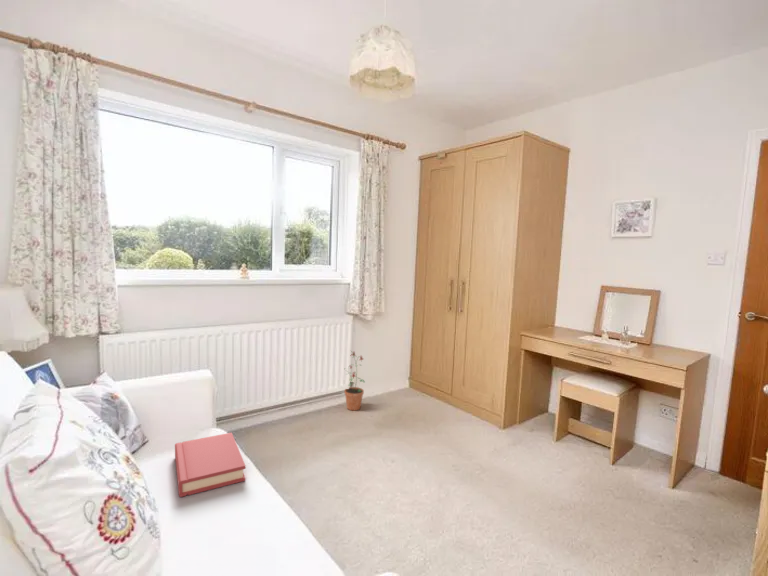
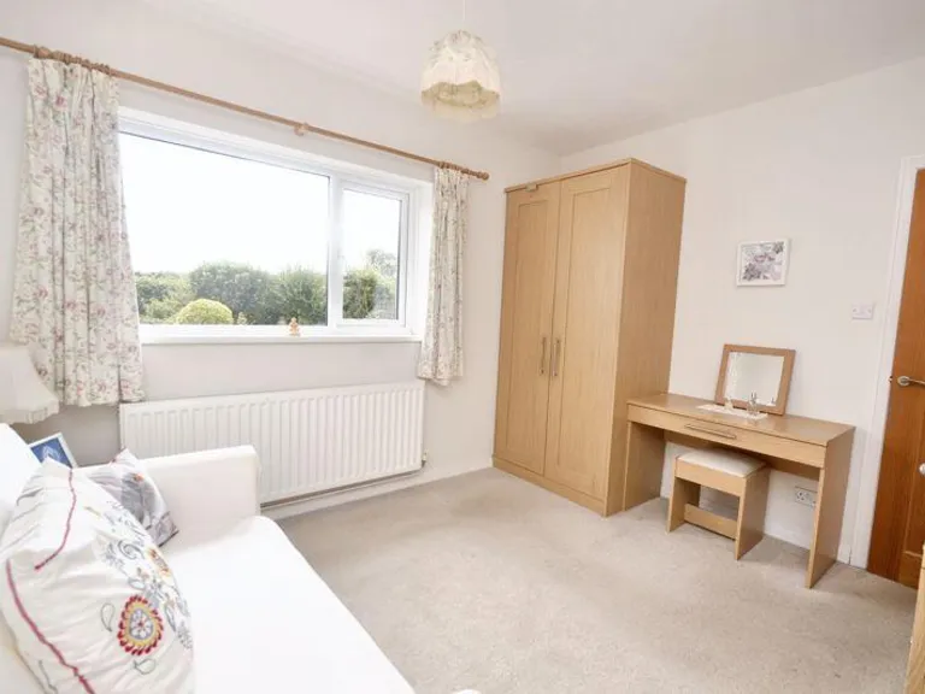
- hardback book (208, 461)
- potted plant (352, 379)
